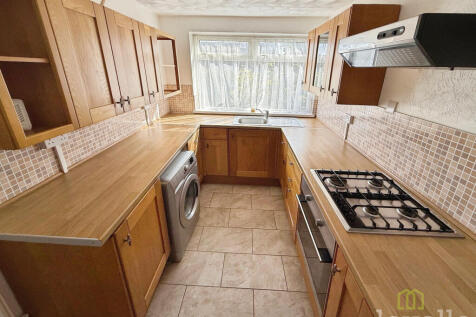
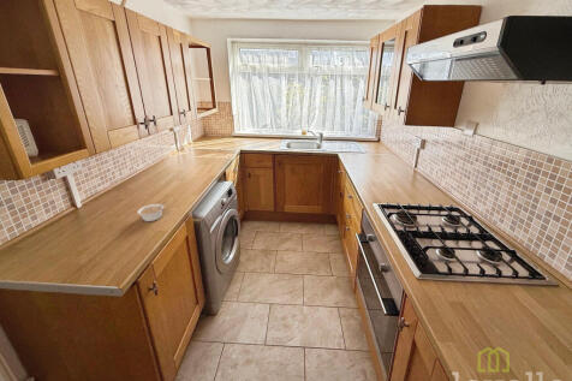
+ legume (151, 212)
